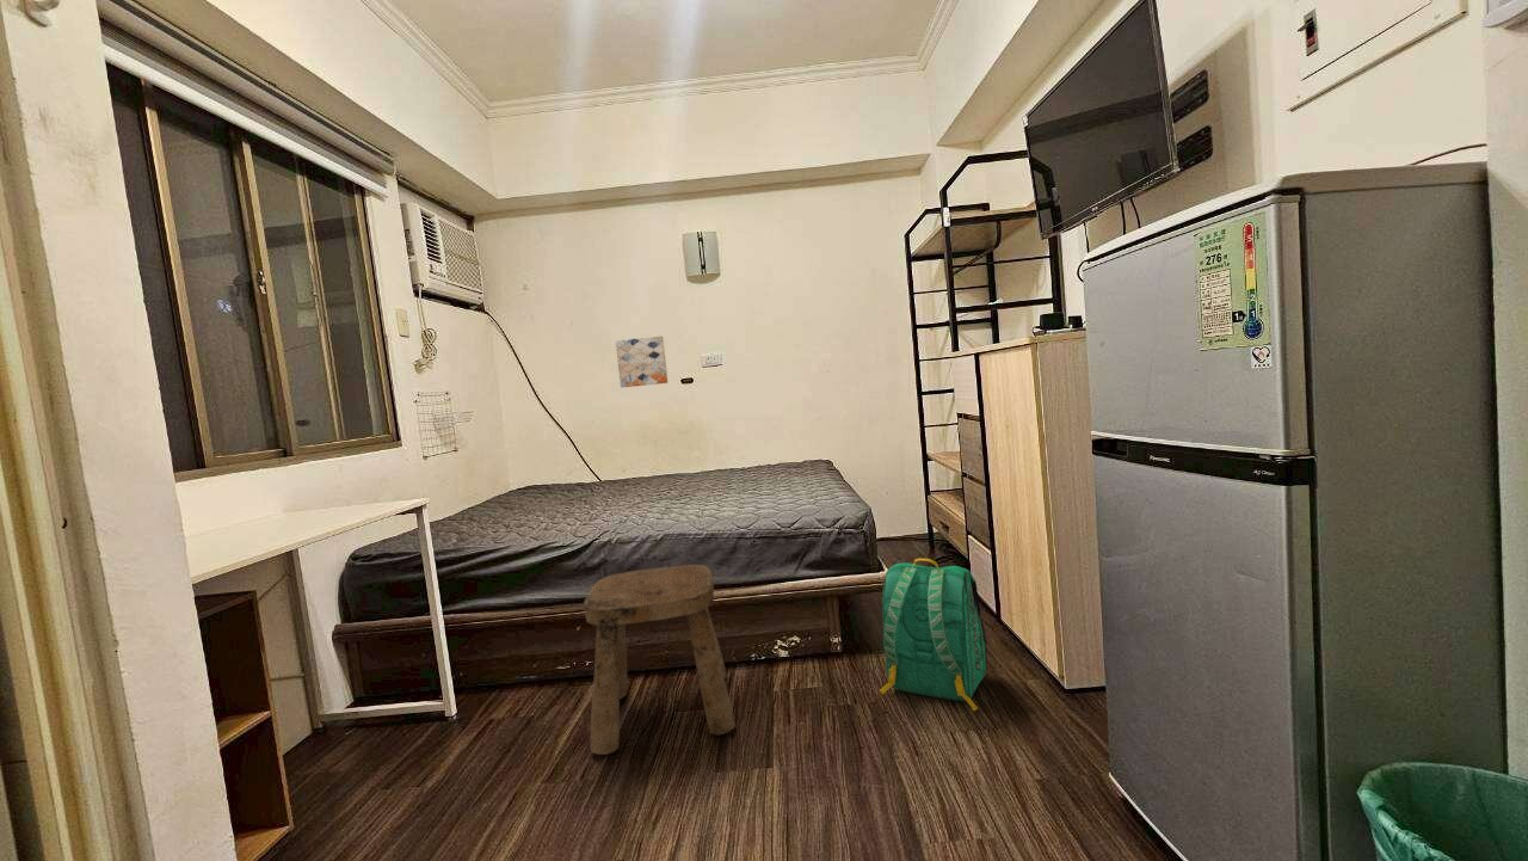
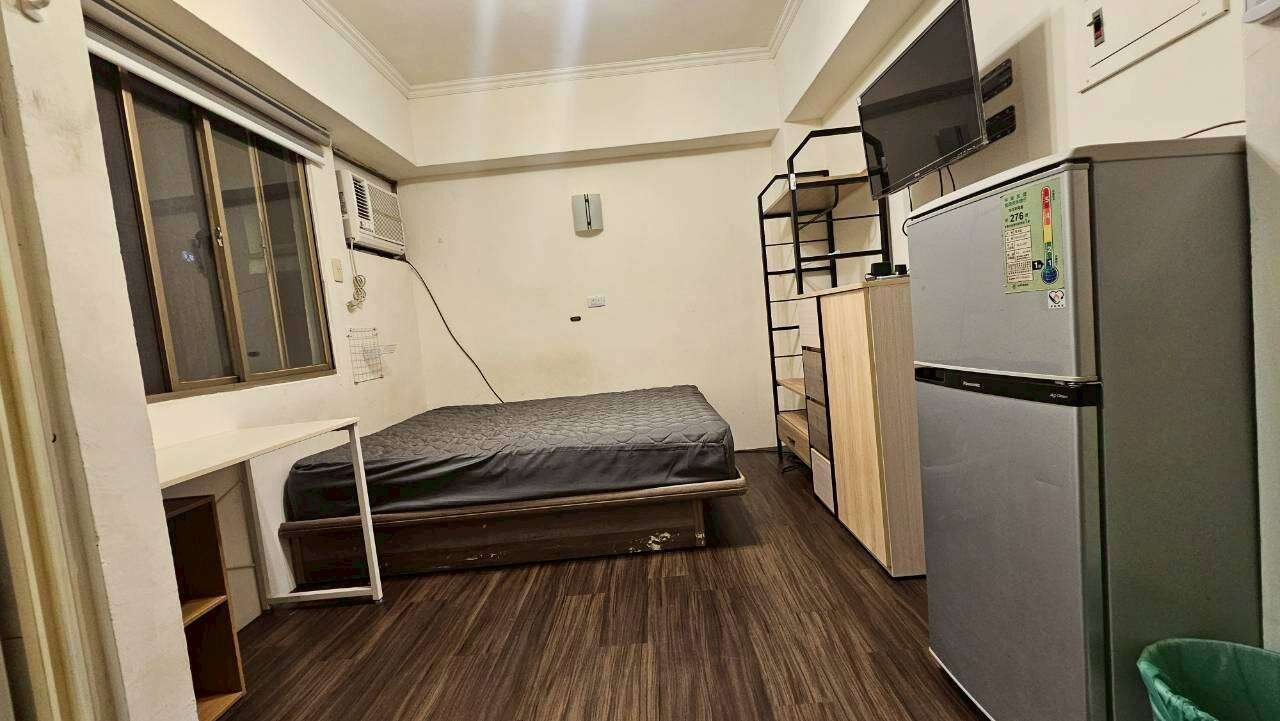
- wall art (641, 362)
- stool (654, 620)
- backpack (931, 621)
